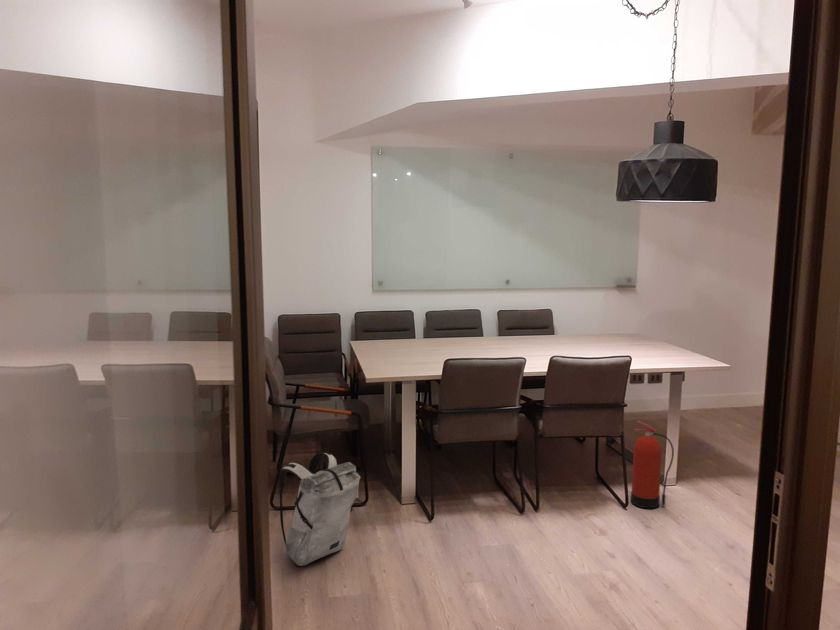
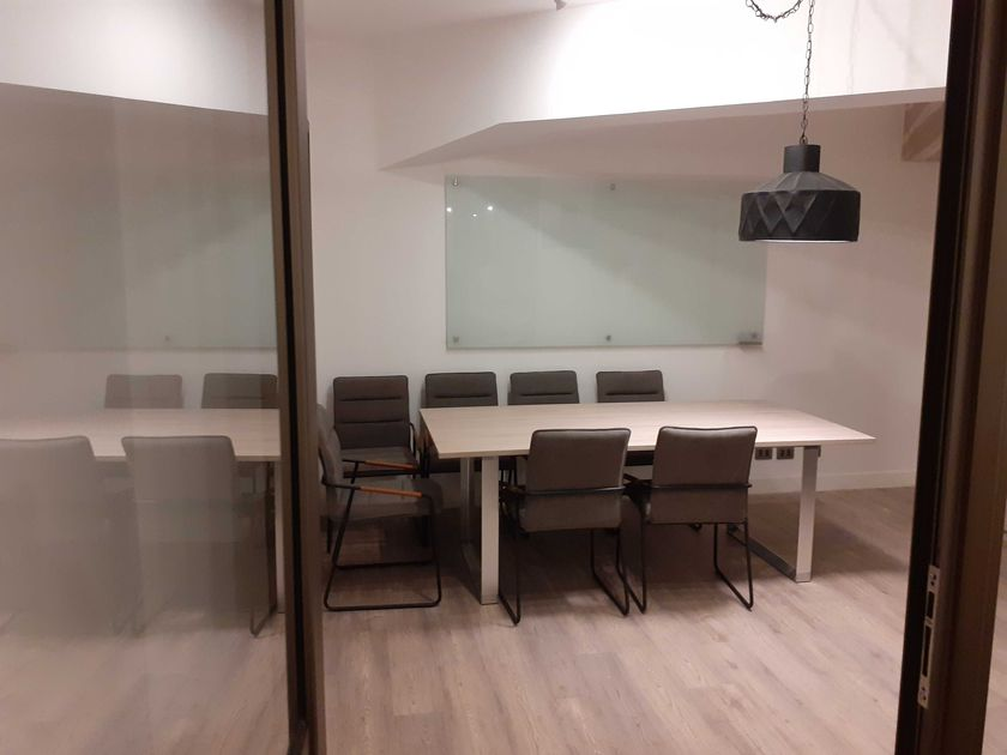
- fire extinguisher (652, 463)
- backpack (318, 508)
